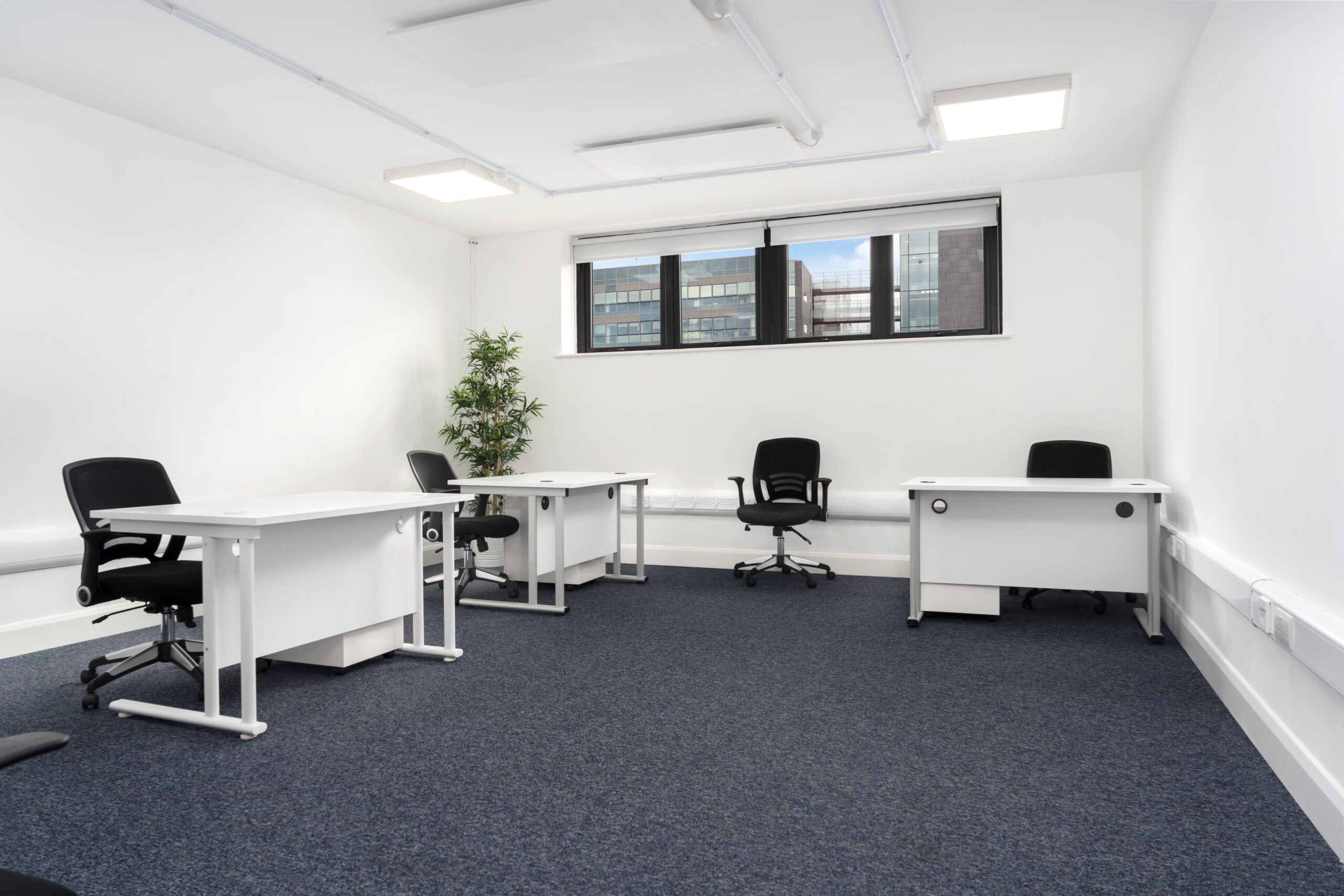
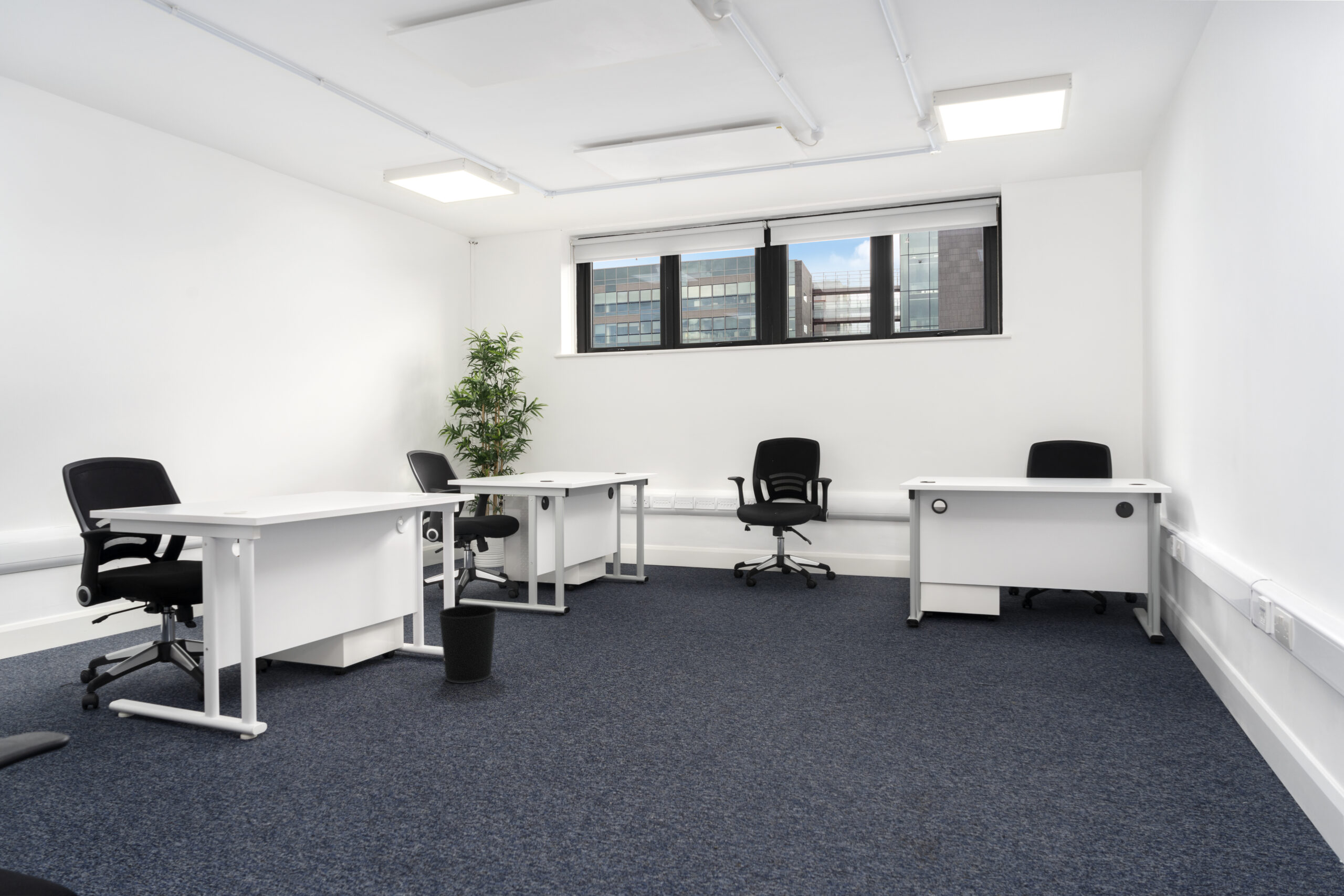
+ wastebasket (468, 644)
